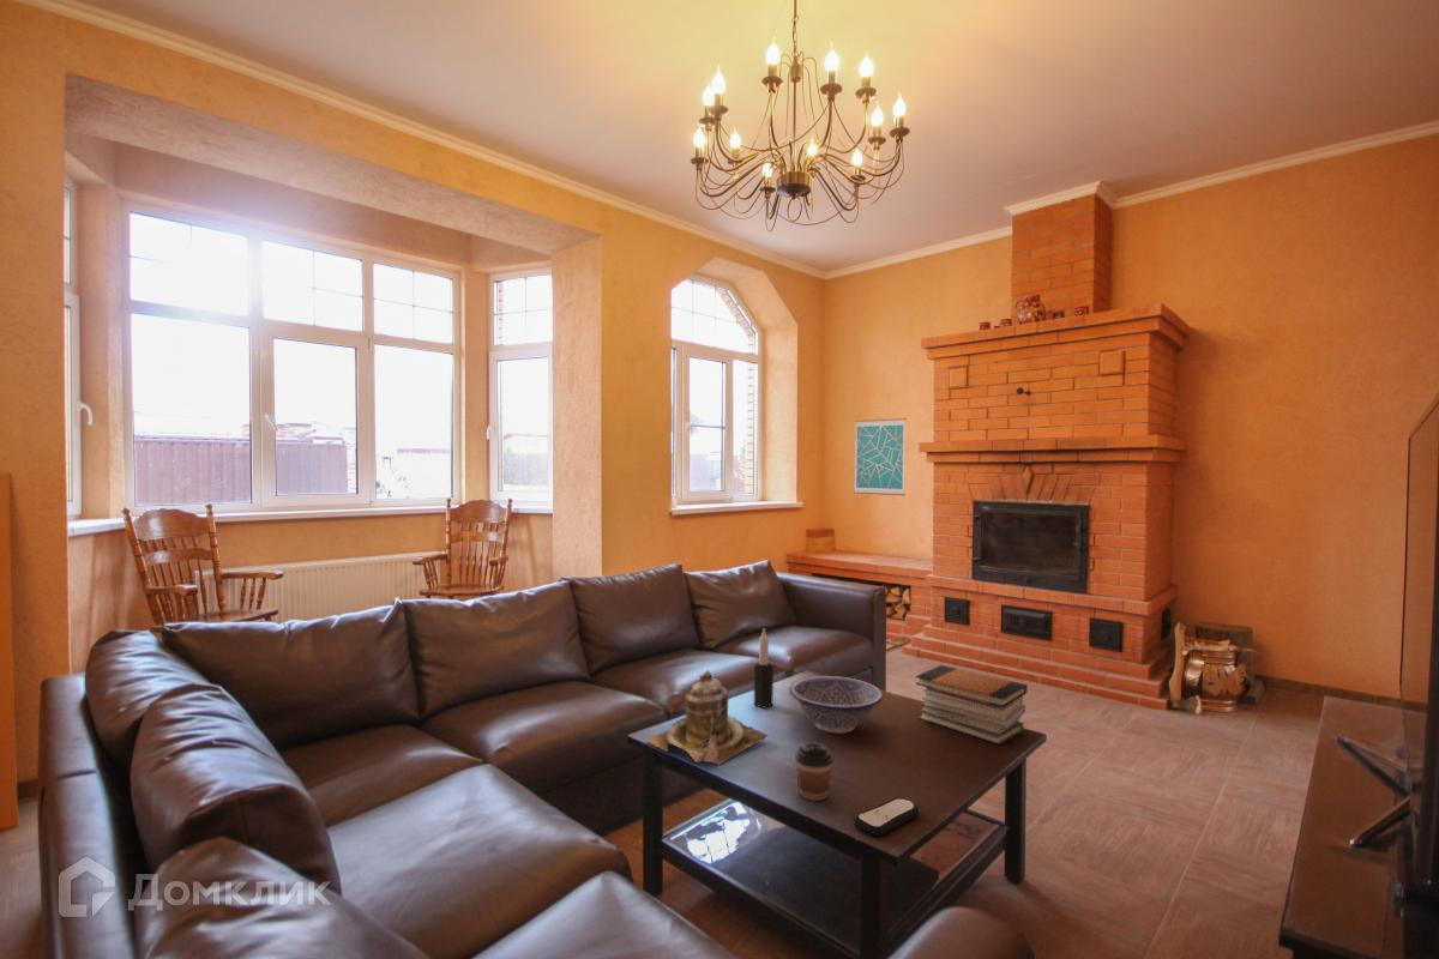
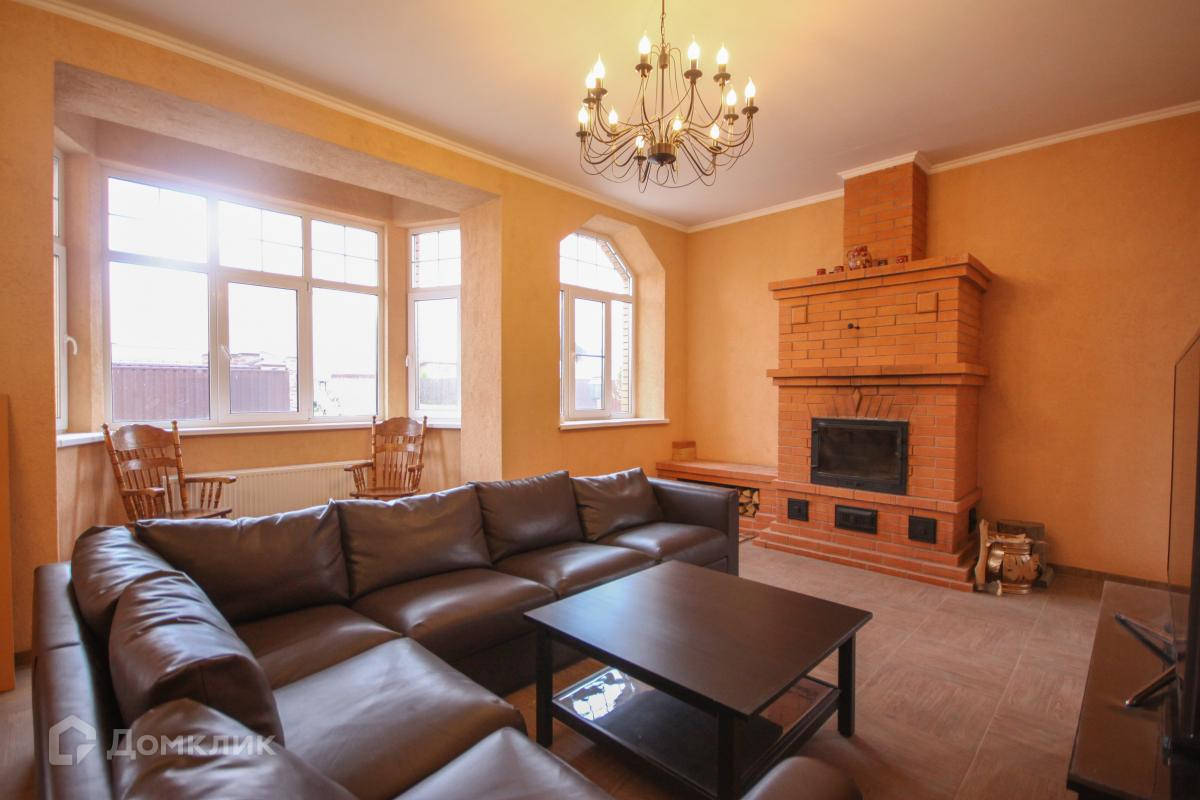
- book stack (970, 702)
- teapot (706, 704)
- coffee cup (813, 768)
- remote control (887, 815)
- decorative bowl (835, 707)
- wall art (879, 457)
- candle (763, 665)
